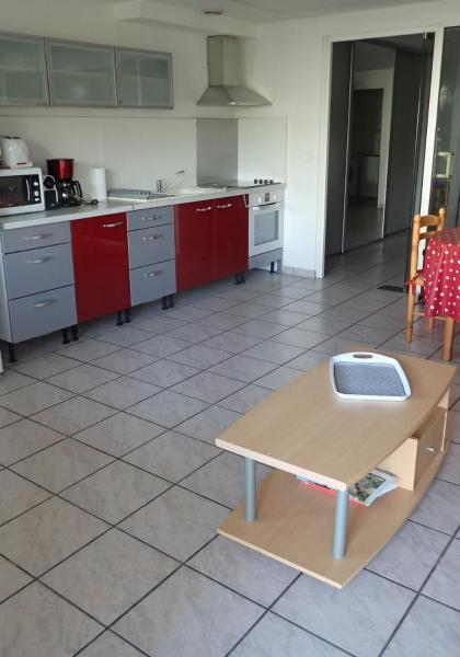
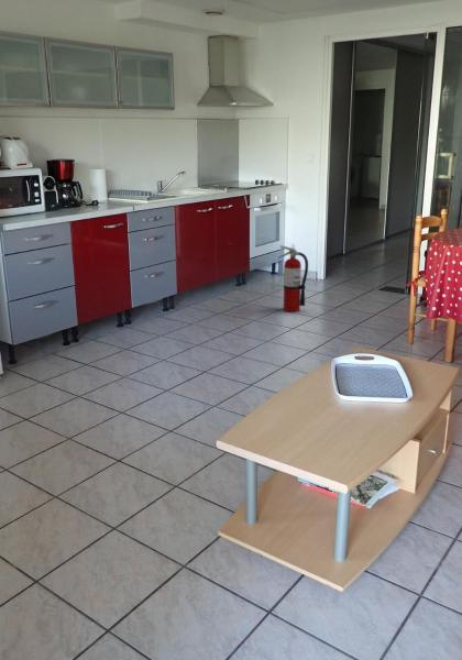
+ fire extinguisher (293, 277)
